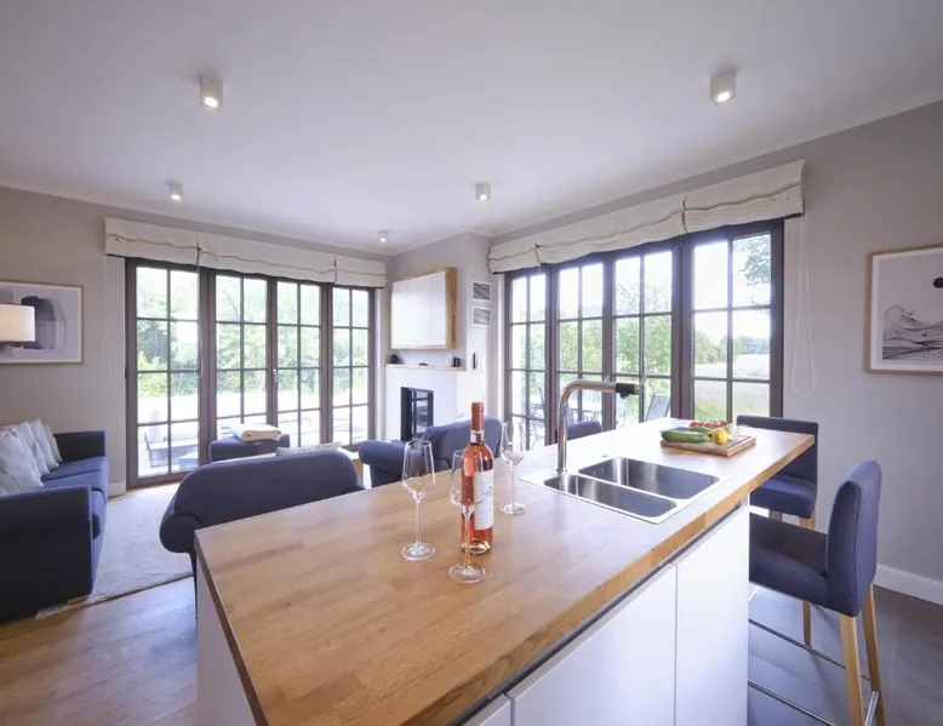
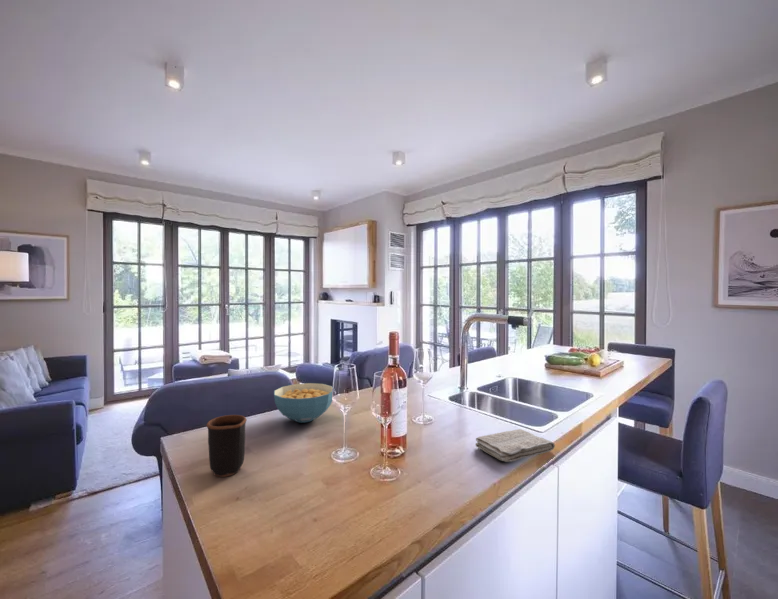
+ cereal bowl (304, 404)
+ mug (223, 443)
+ washcloth (513, 443)
